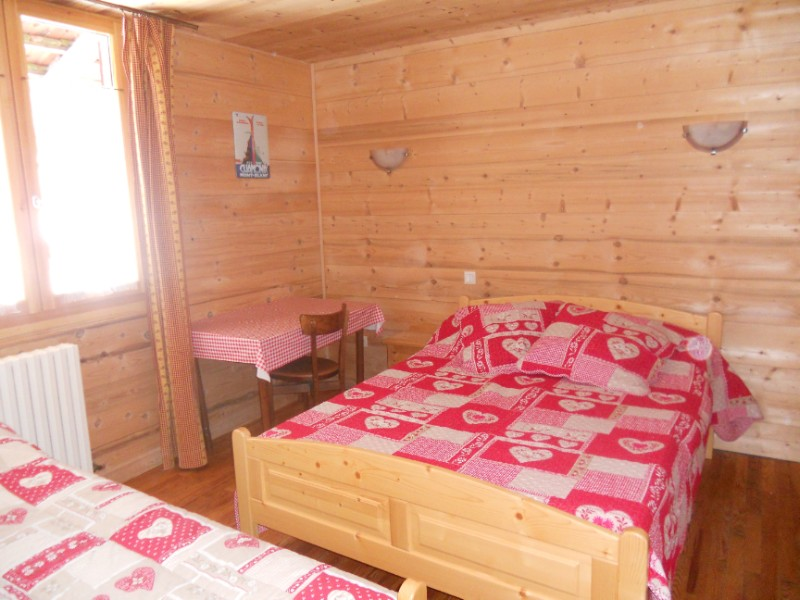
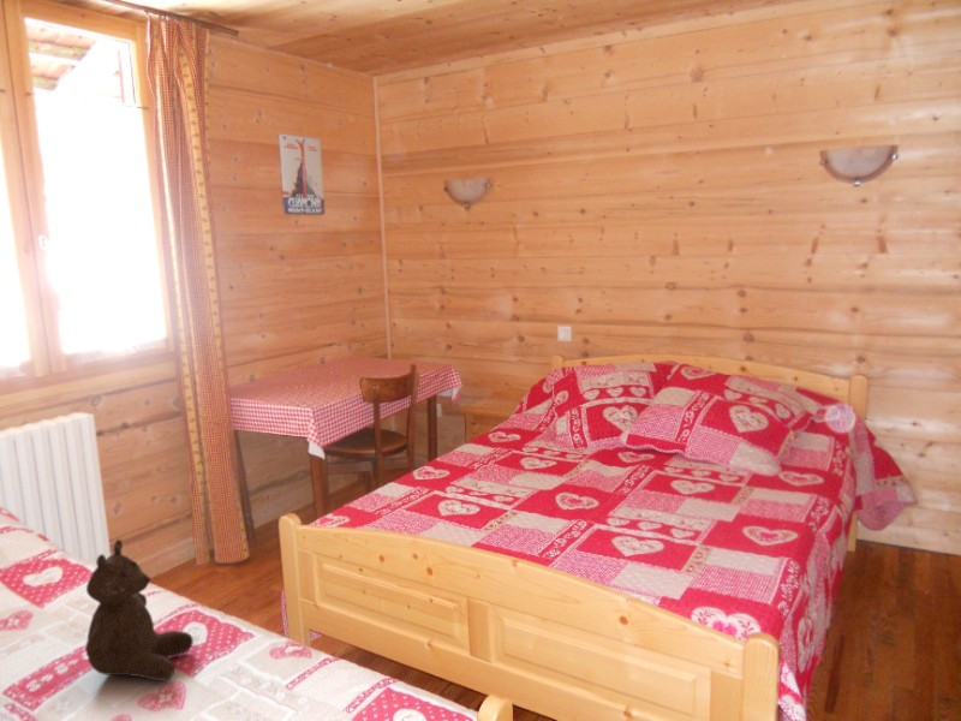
+ teddy bear (136, 607)
